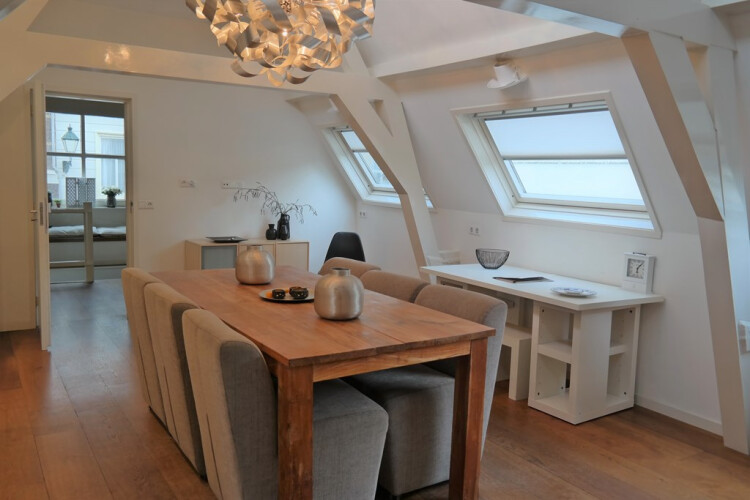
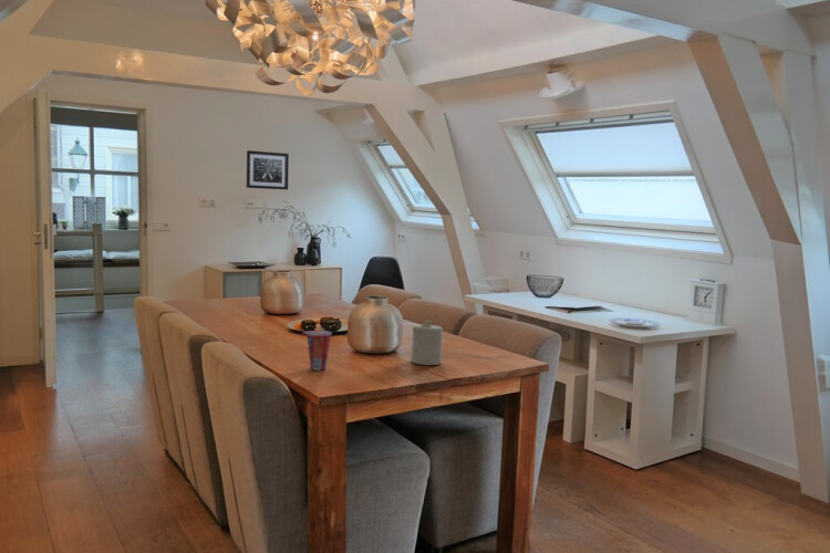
+ cup (317, 351)
+ candle (426, 341)
+ wall art (267, 170)
